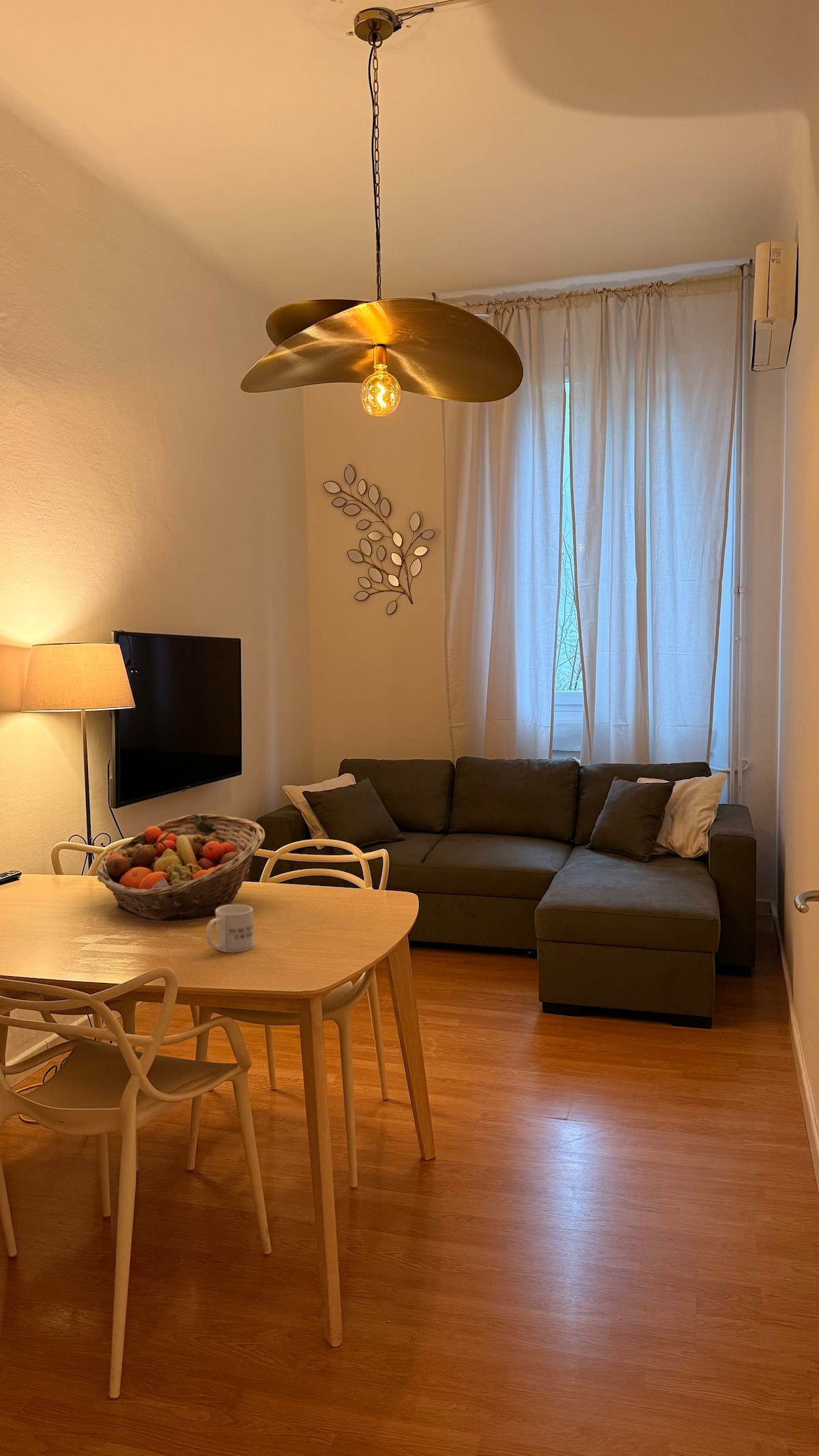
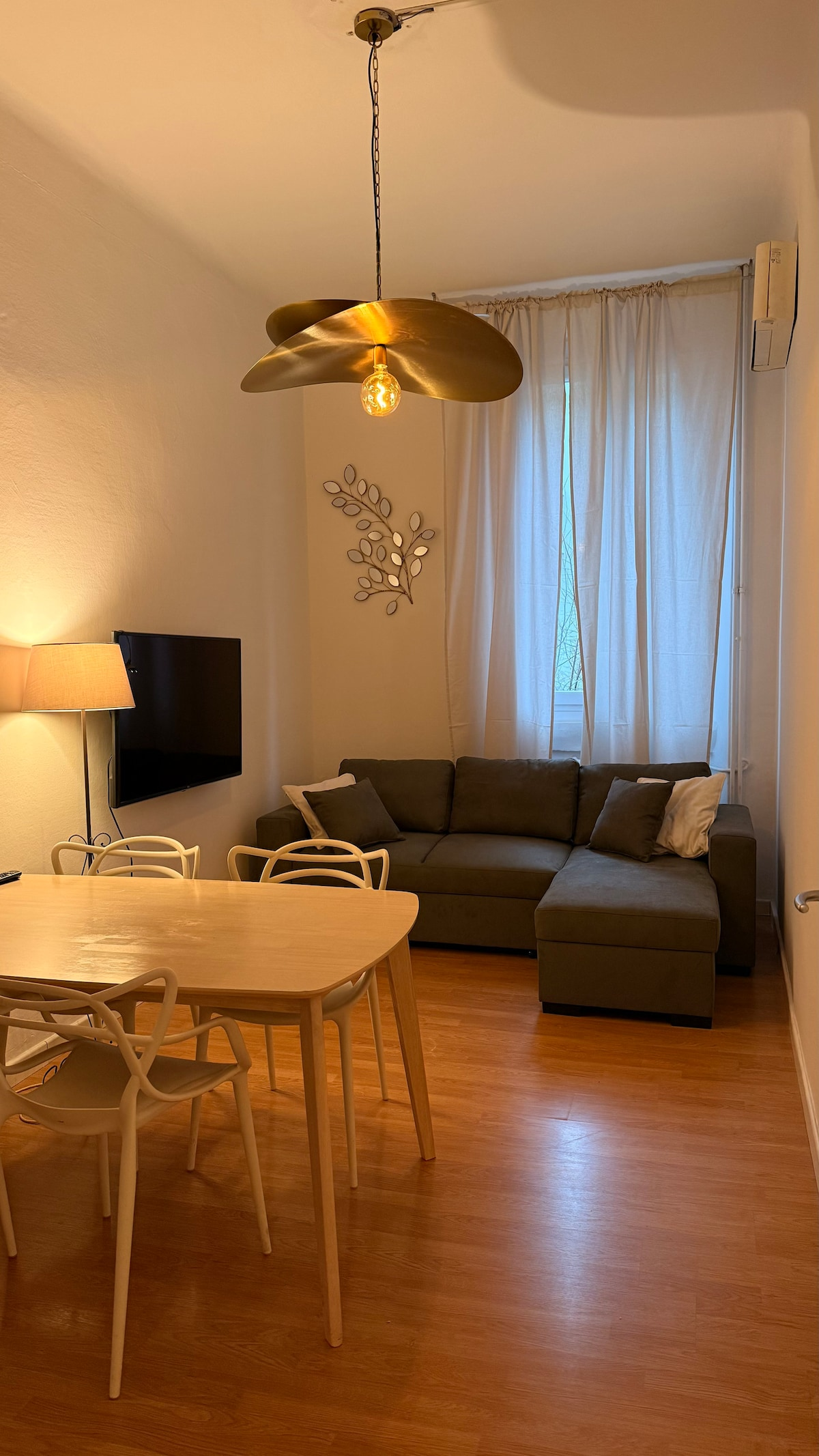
- fruit basket (182, 865)
- mug (228, 930)
